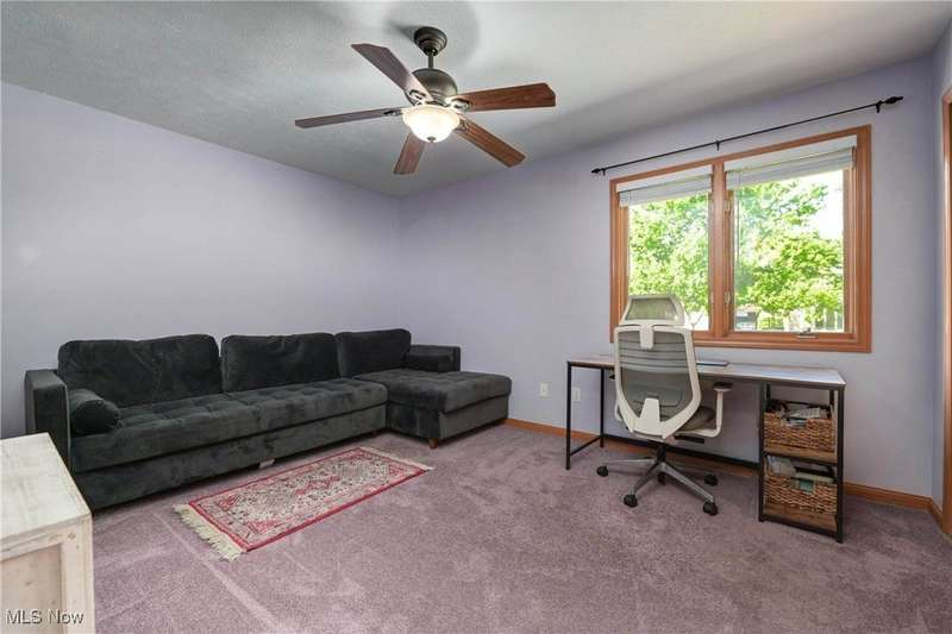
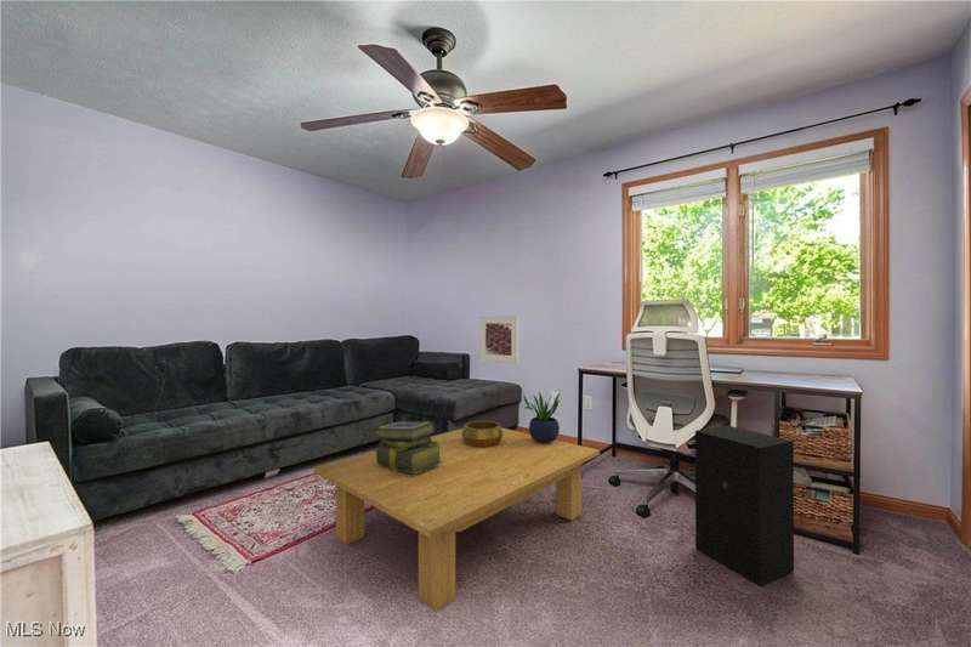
+ decorative bowl (482, 433)
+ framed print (498, 339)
+ coffee table (465, 492)
+ speaker (743, 496)
+ stack of books (405, 443)
+ potted plant (544, 416)
